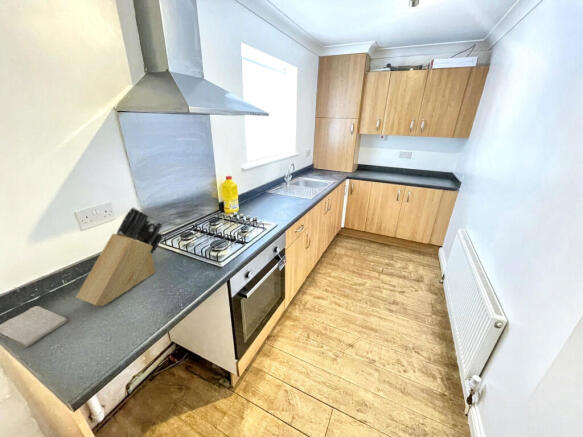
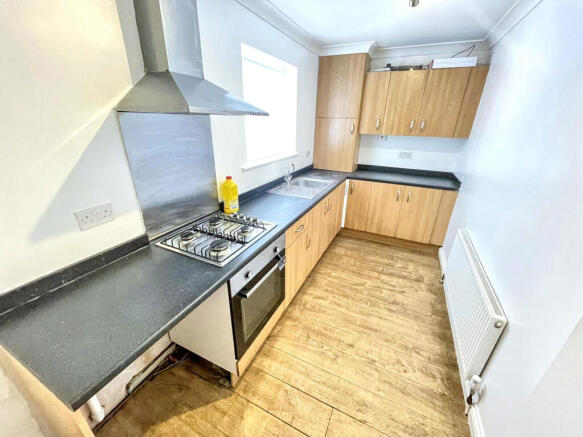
- washcloth (31, 324)
- knife block (122, 250)
